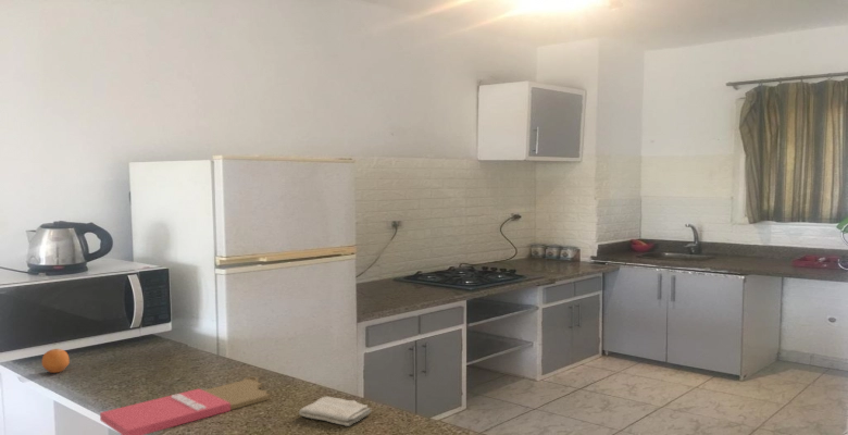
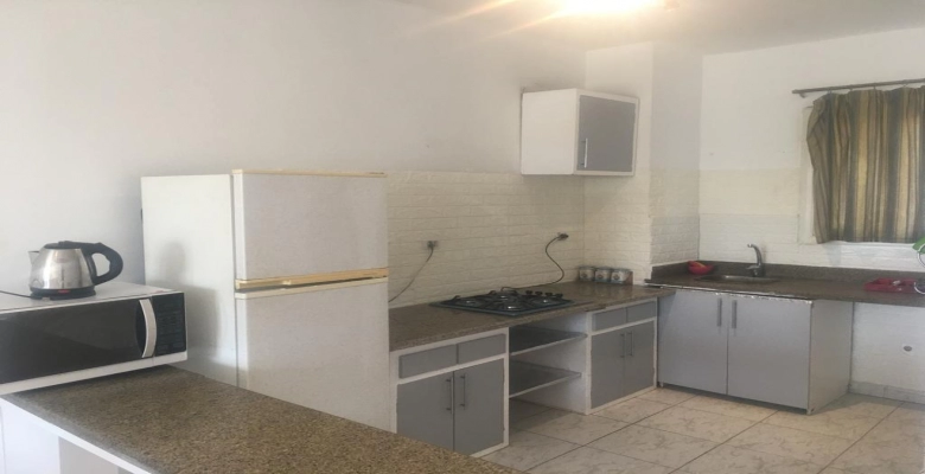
- fruit (55, 360)
- washcloth (335, 410)
- cutting board (198, 401)
